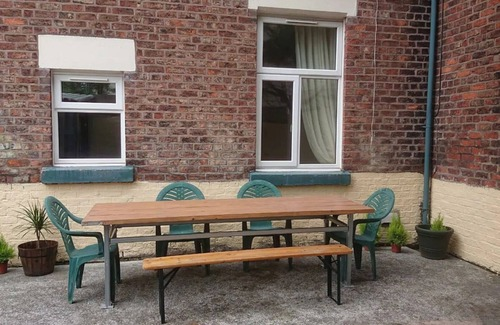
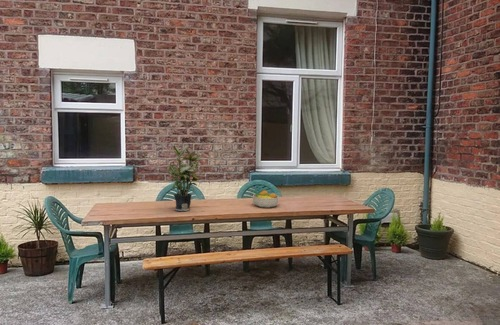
+ fruit bowl (265, 198)
+ potted plant (185, 177)
